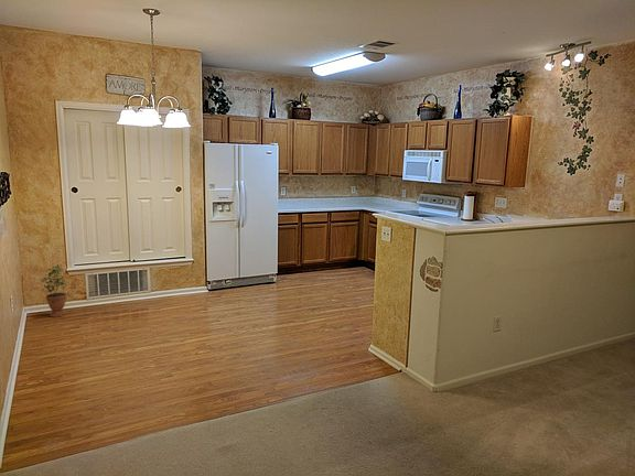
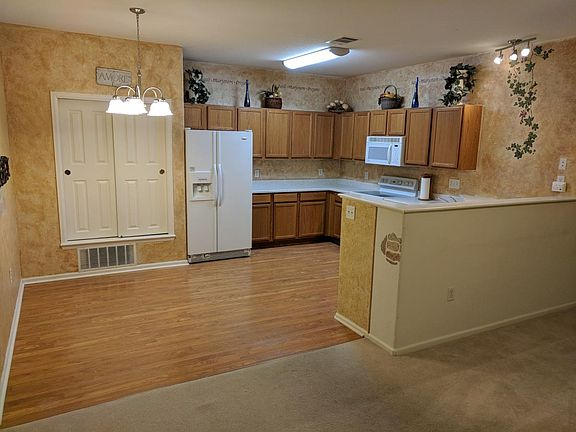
- potted plant (54, 289)
